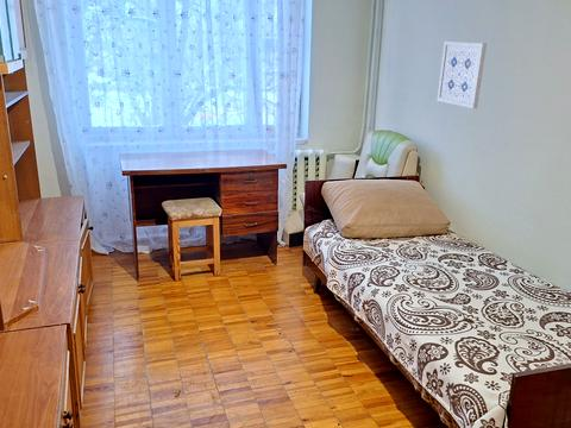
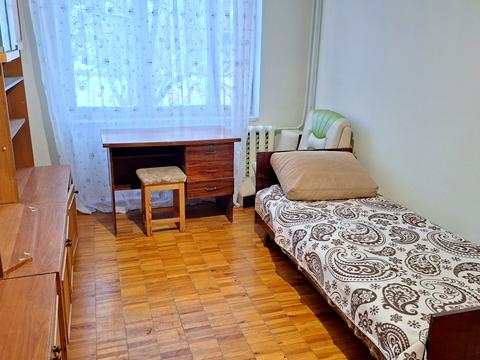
- wall art (459, 74)
